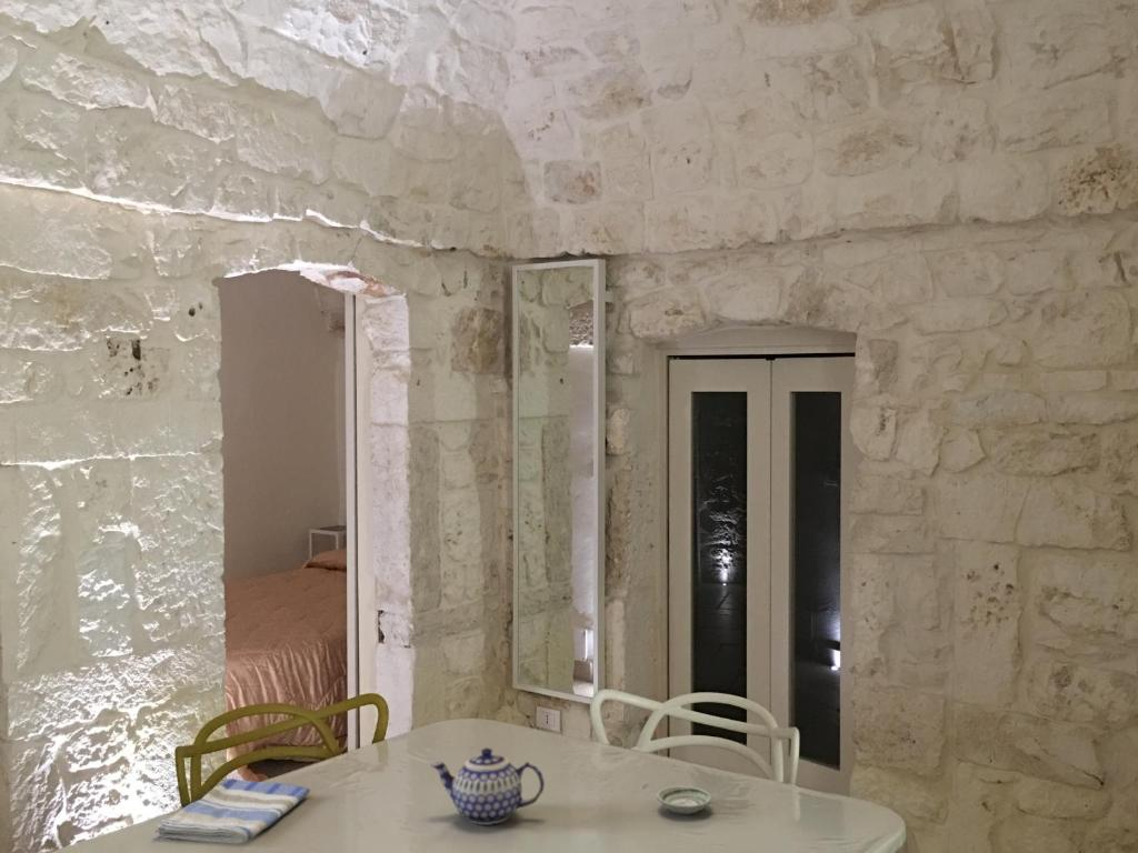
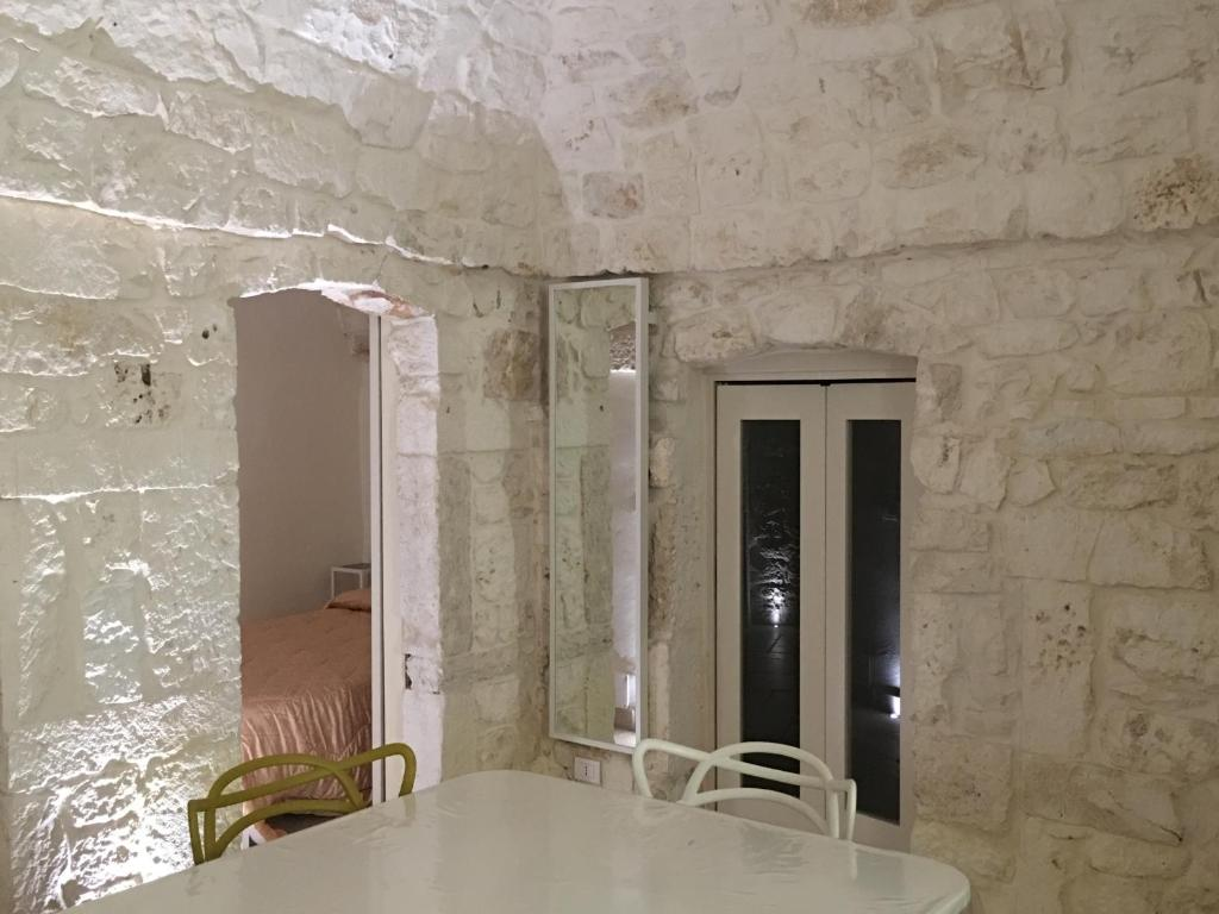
- dish towel (236, 809)
- saucer (683, 802)
- teapot (487, 782)
